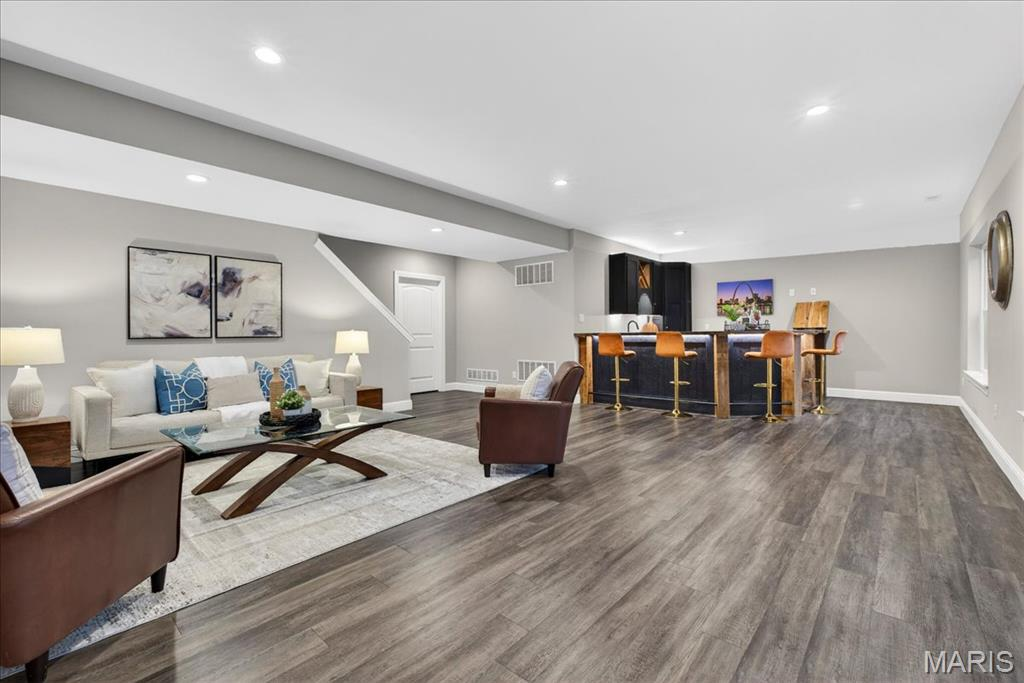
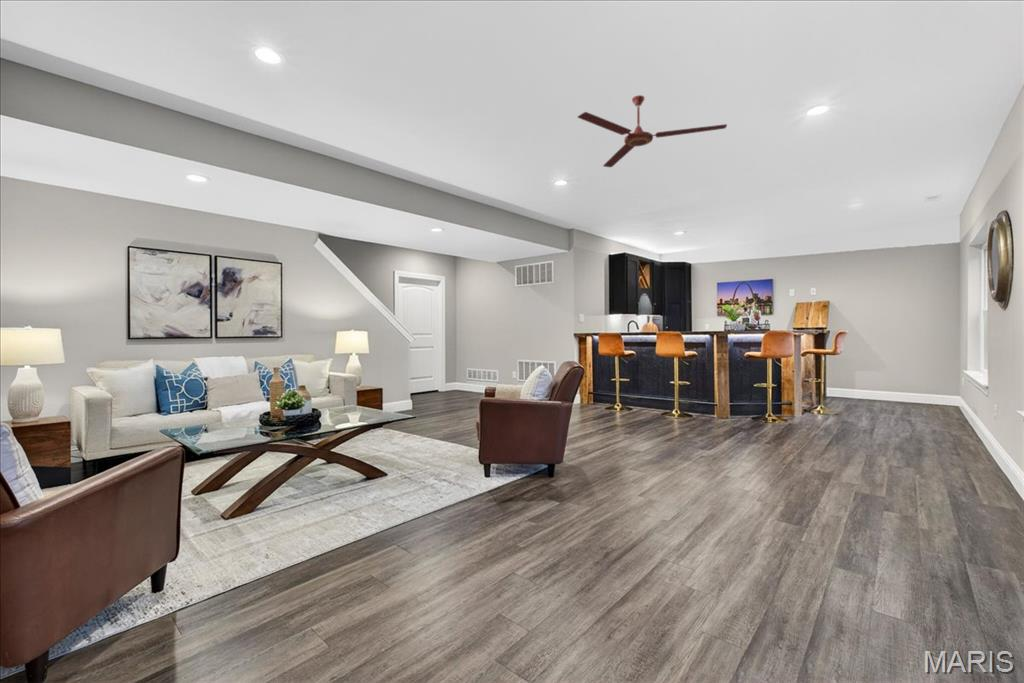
+ ceiling fan (657, 132)
